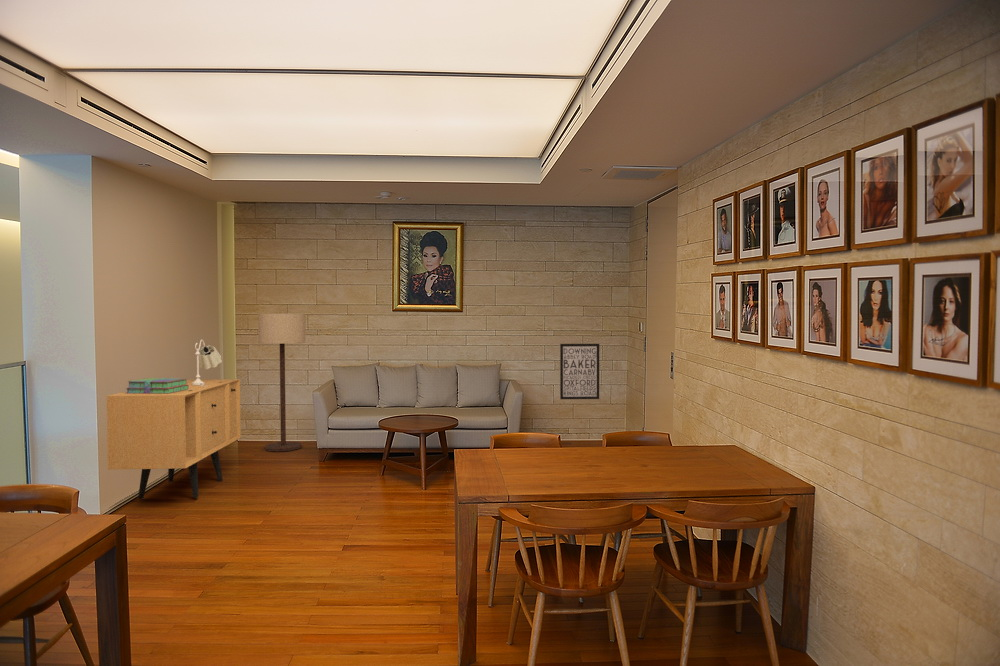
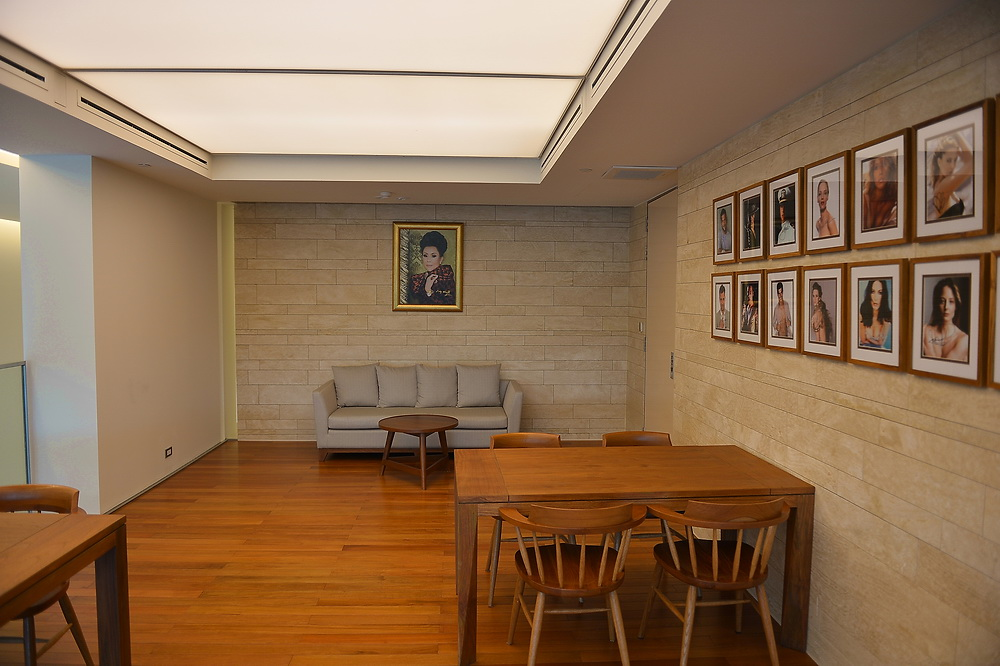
- floor lamp (282, 380)
- stack of books (157, 385)
- wall art (579, 371)
- sideboard (182, 438)
- table lamp (204, 361)
